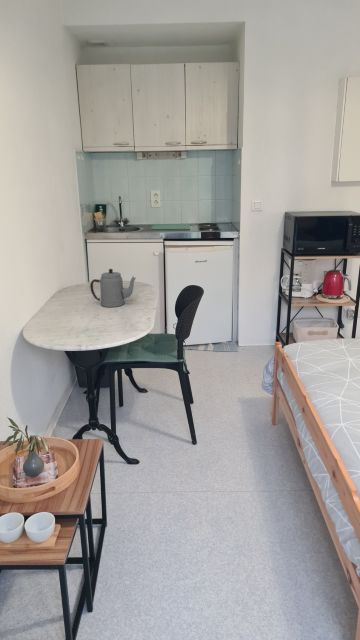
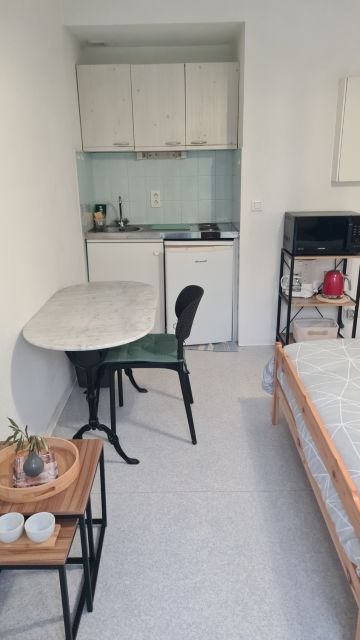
- teapot (113, 286)
